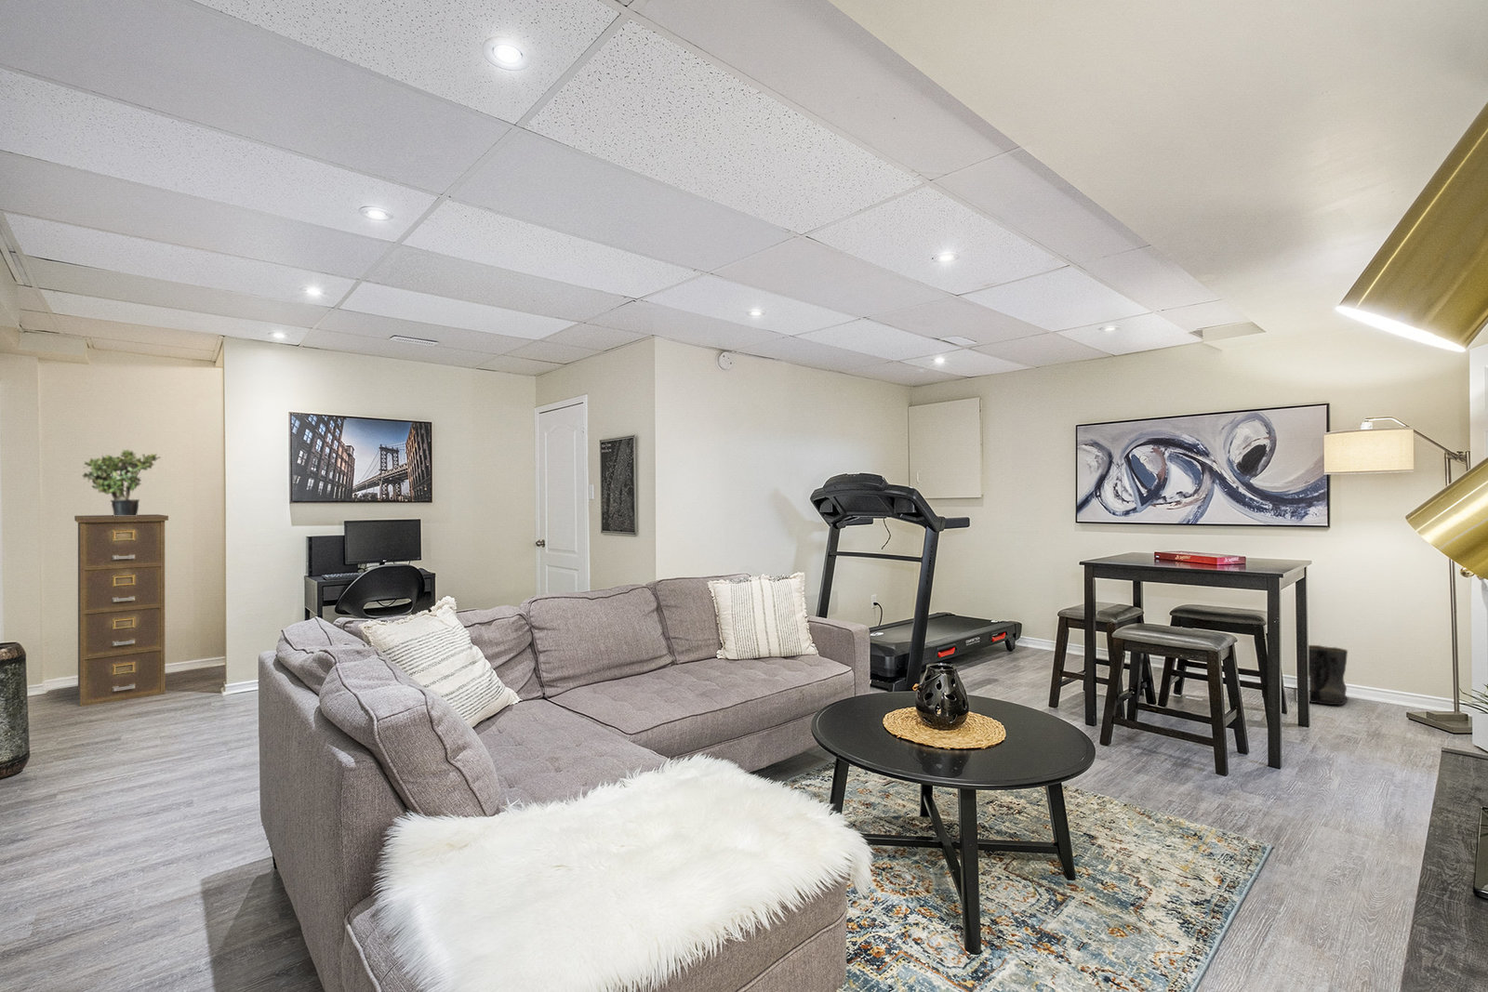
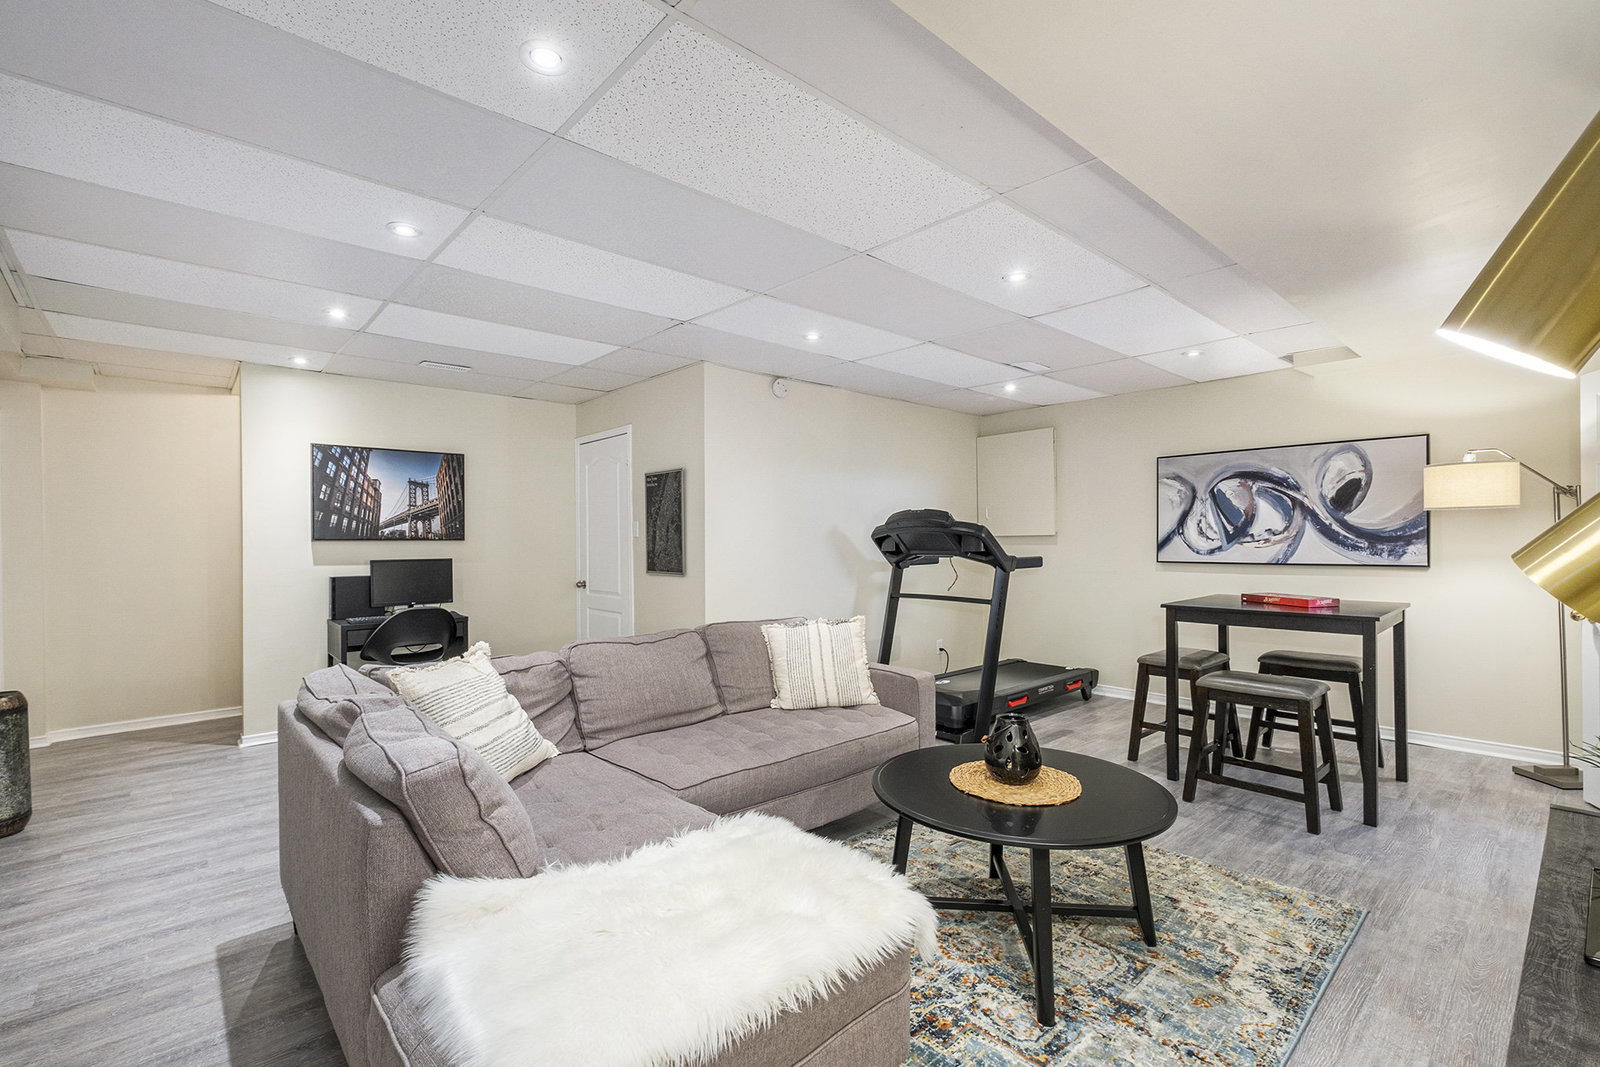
- potted plant (123, 482)
- filing cabinet (120, 602)
- boots (1321, 673)
